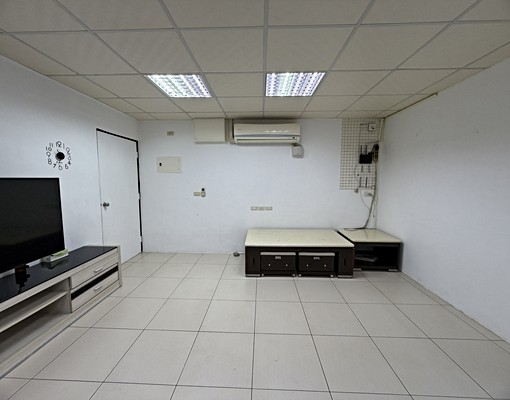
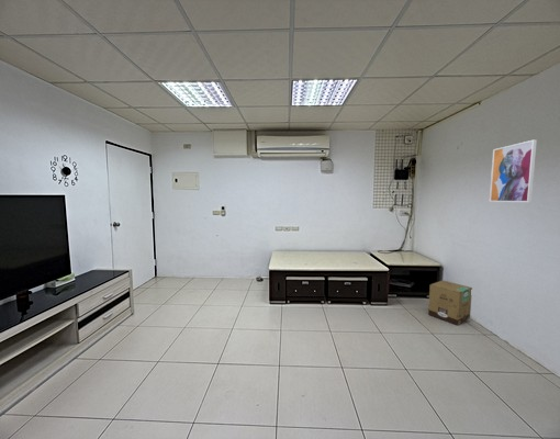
+ wall art (511, 173)
+ cardboard box (449, 301)
